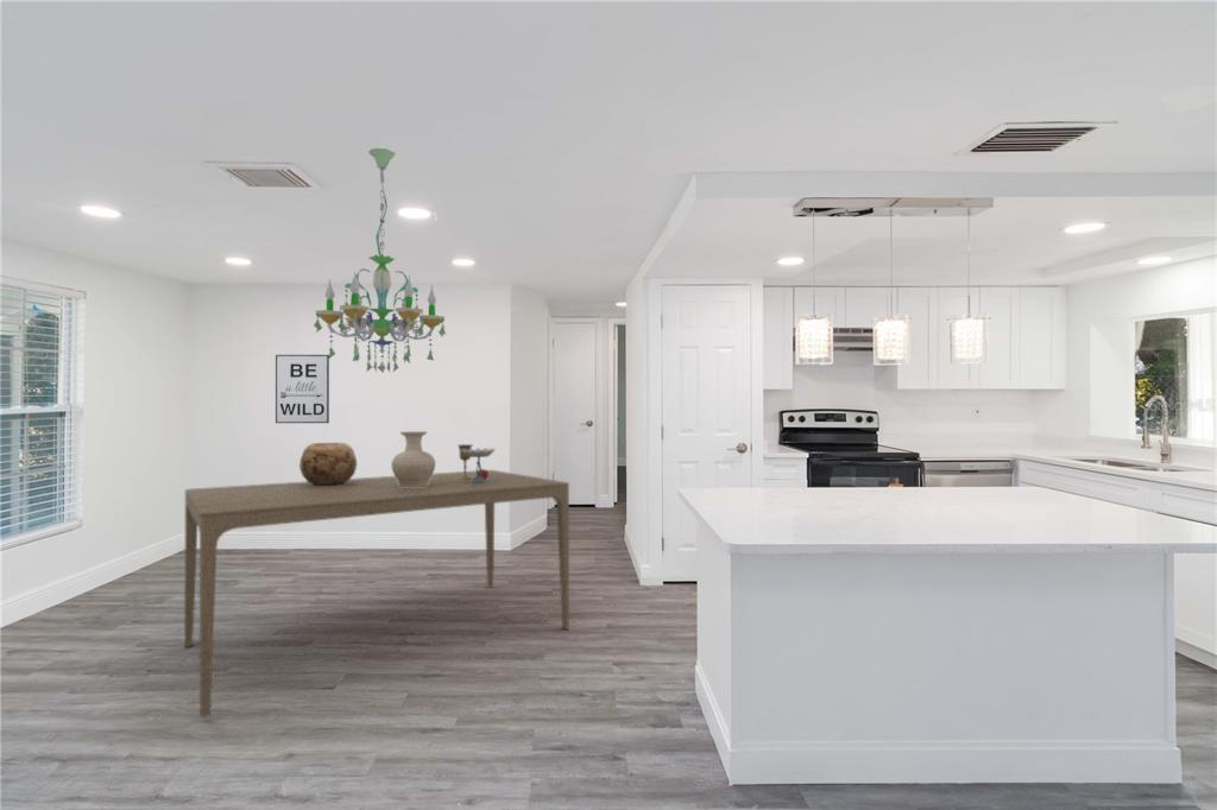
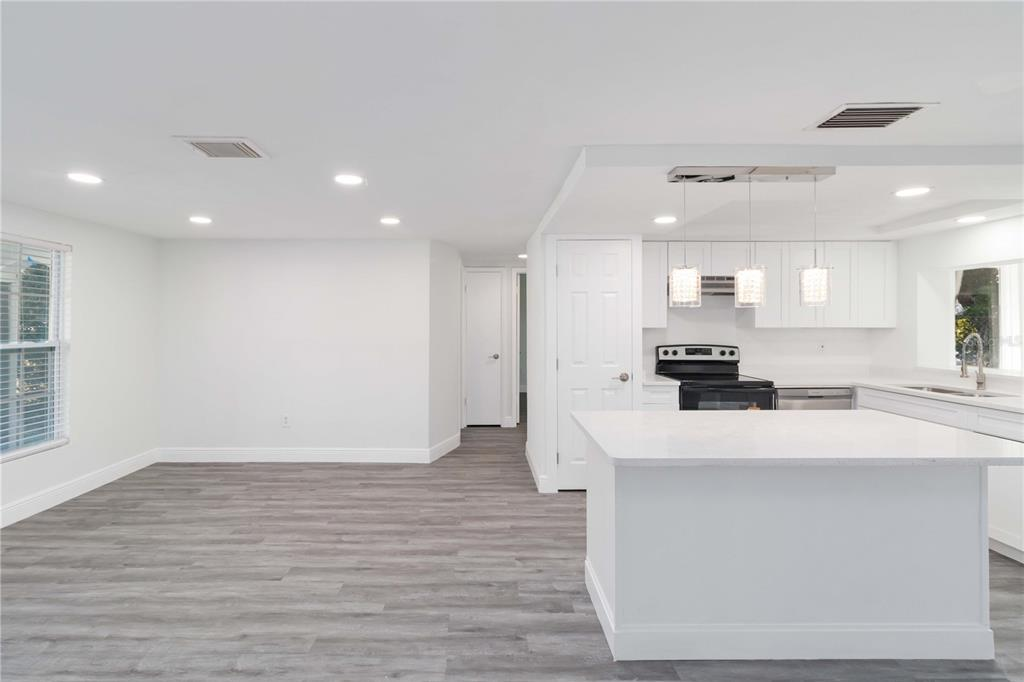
- wall art (302, 388)
- goblet (477, 463)
- decorative bowl (328, 463)
- dining table (374, 514)
- chandelier (382, 262)
- vase (414, 458)
